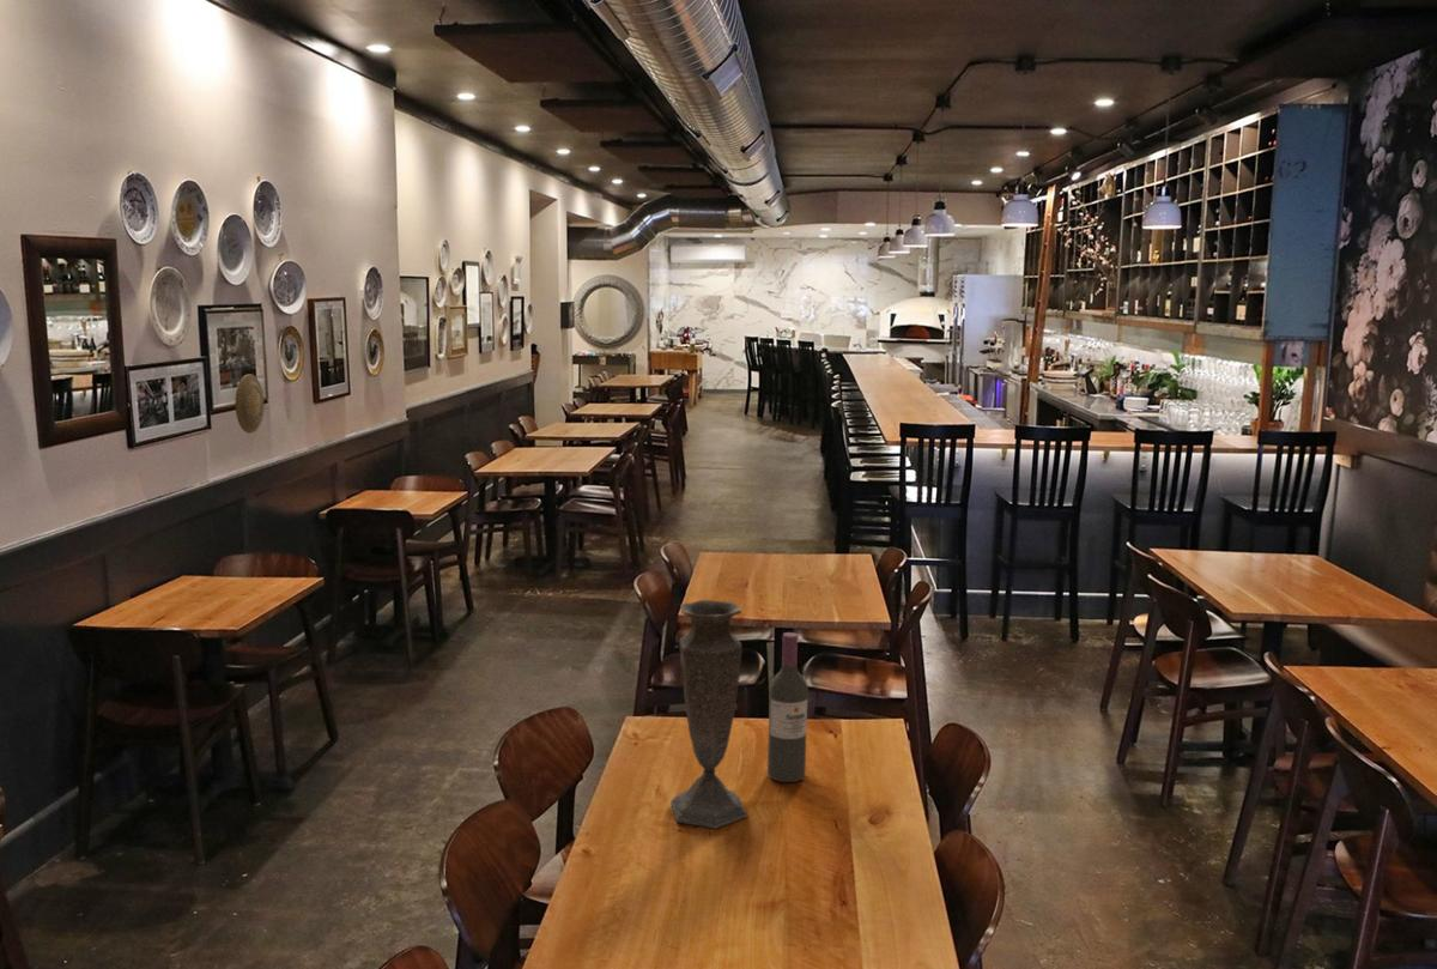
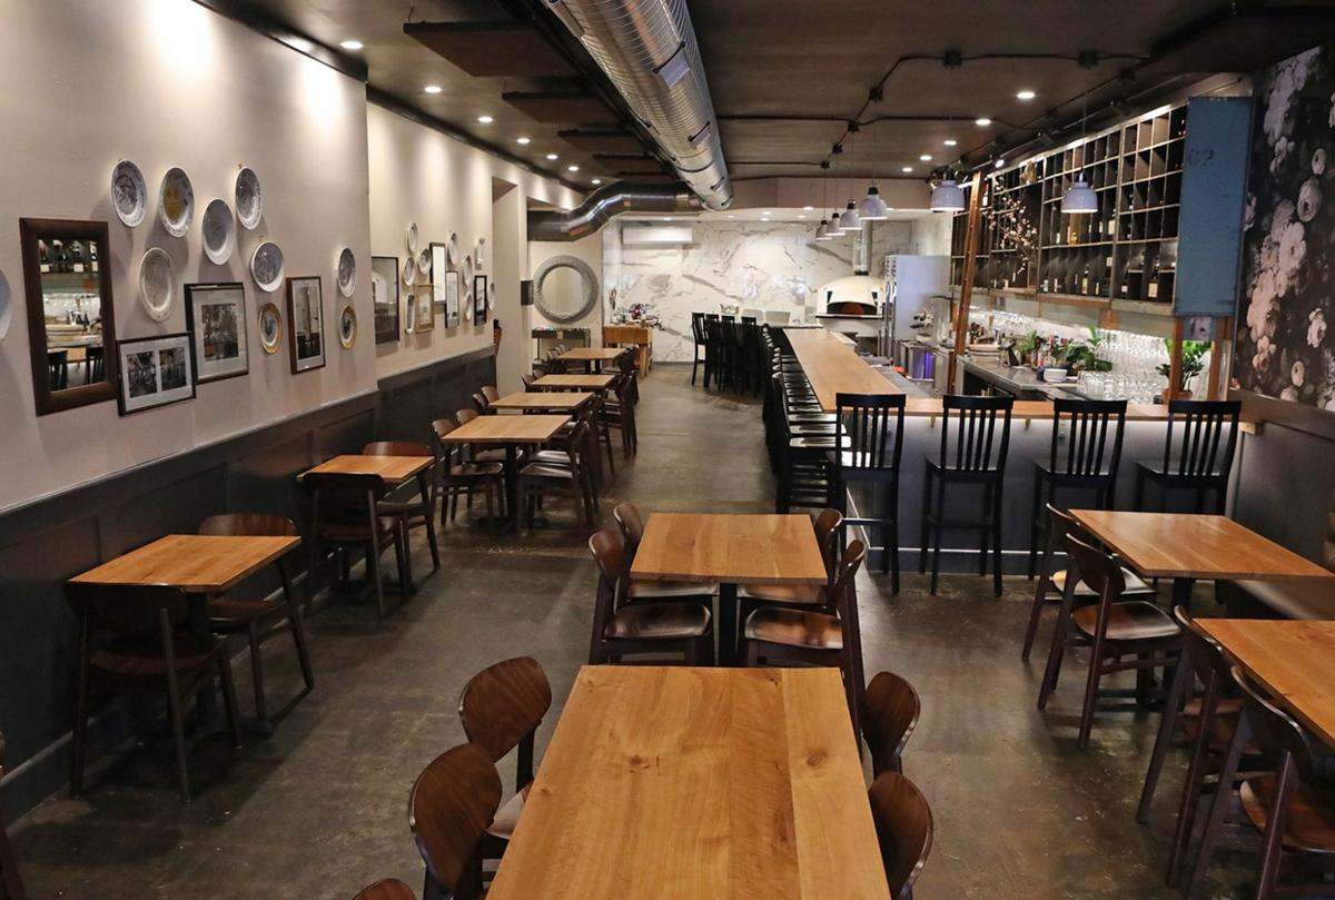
- vase (710, 709)
- wine bottle (788, 705)
- decorative plate (251, 404)
